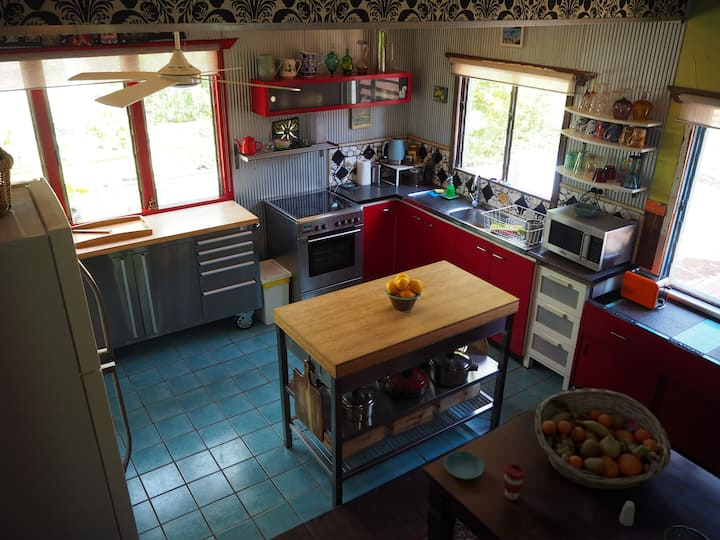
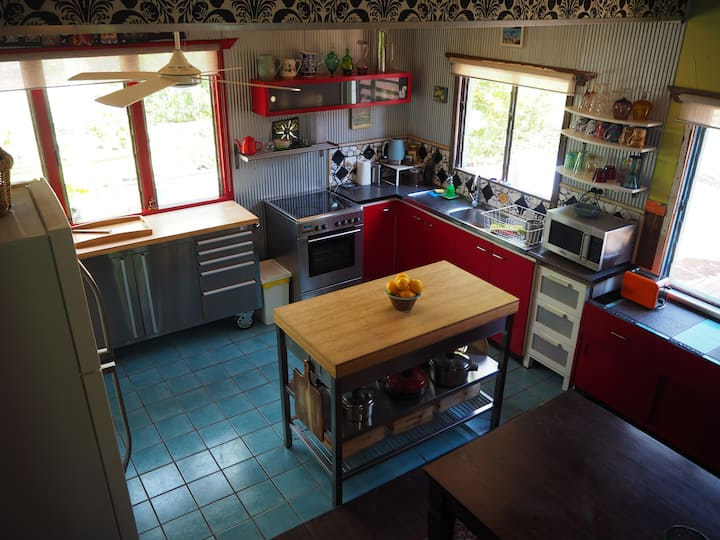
- saltshaker (628, 512)
- saucer (463, 467)
- fruit basket (599, 440)
- coffee cup (513, 482)
